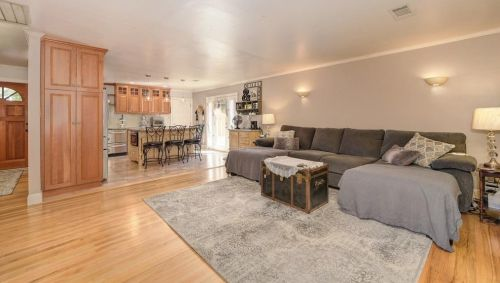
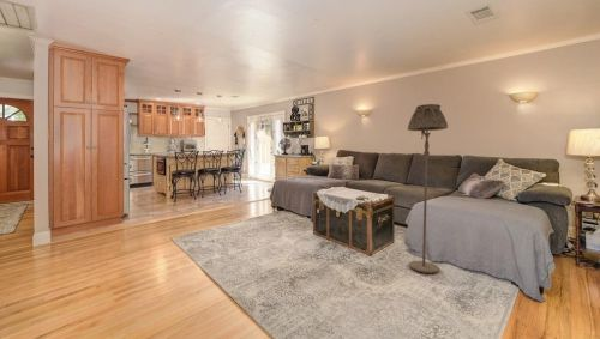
+ floor lamp (425, 187)
